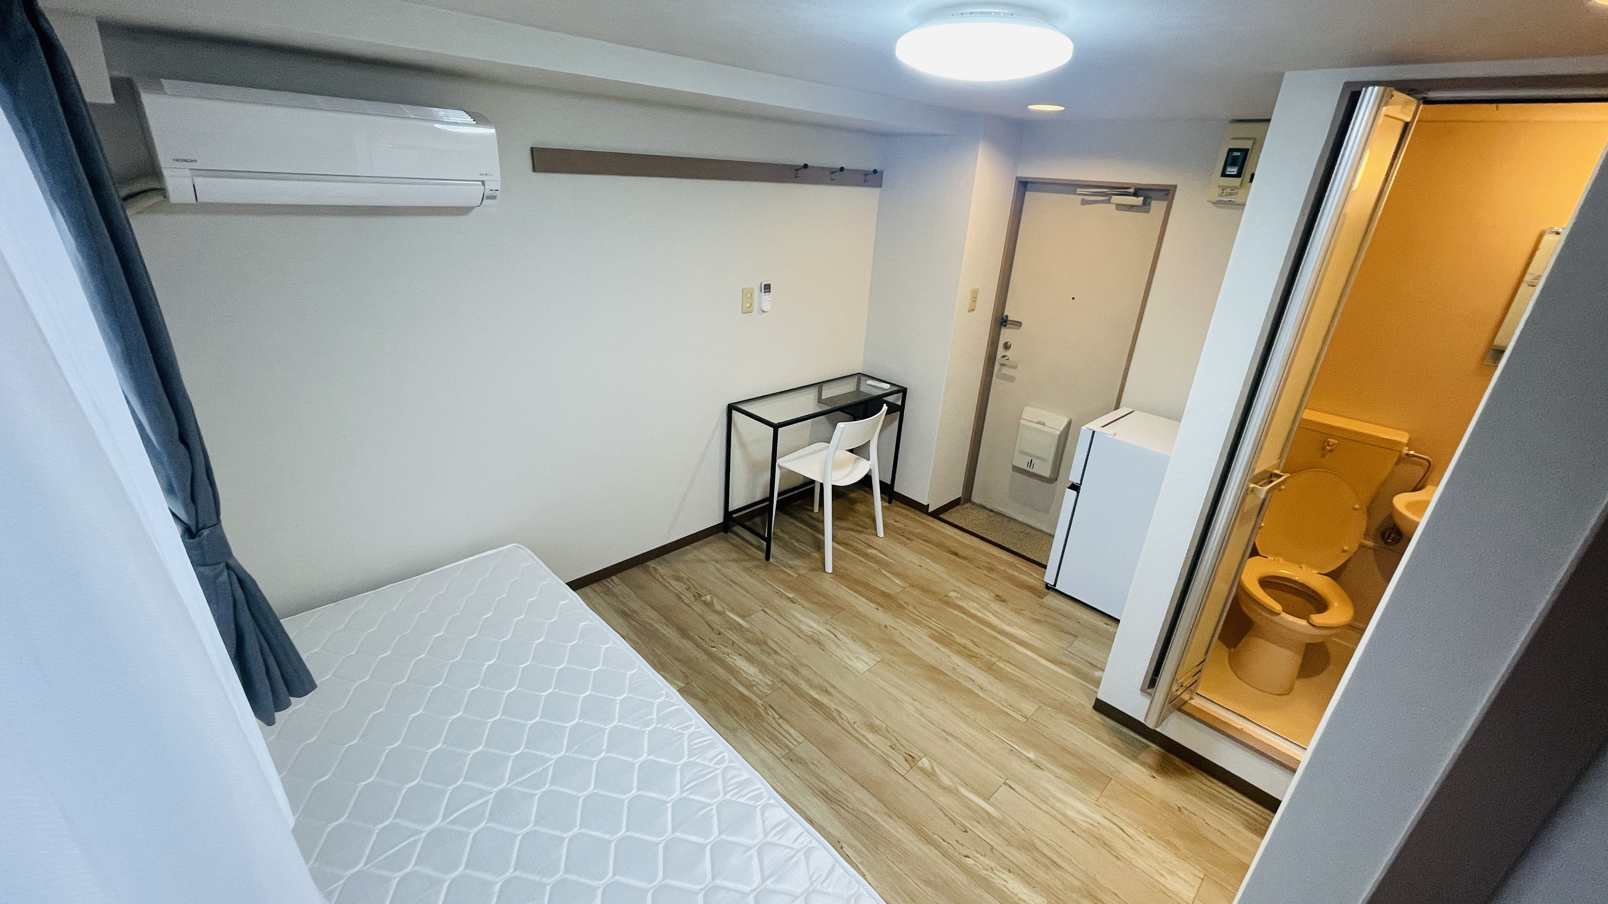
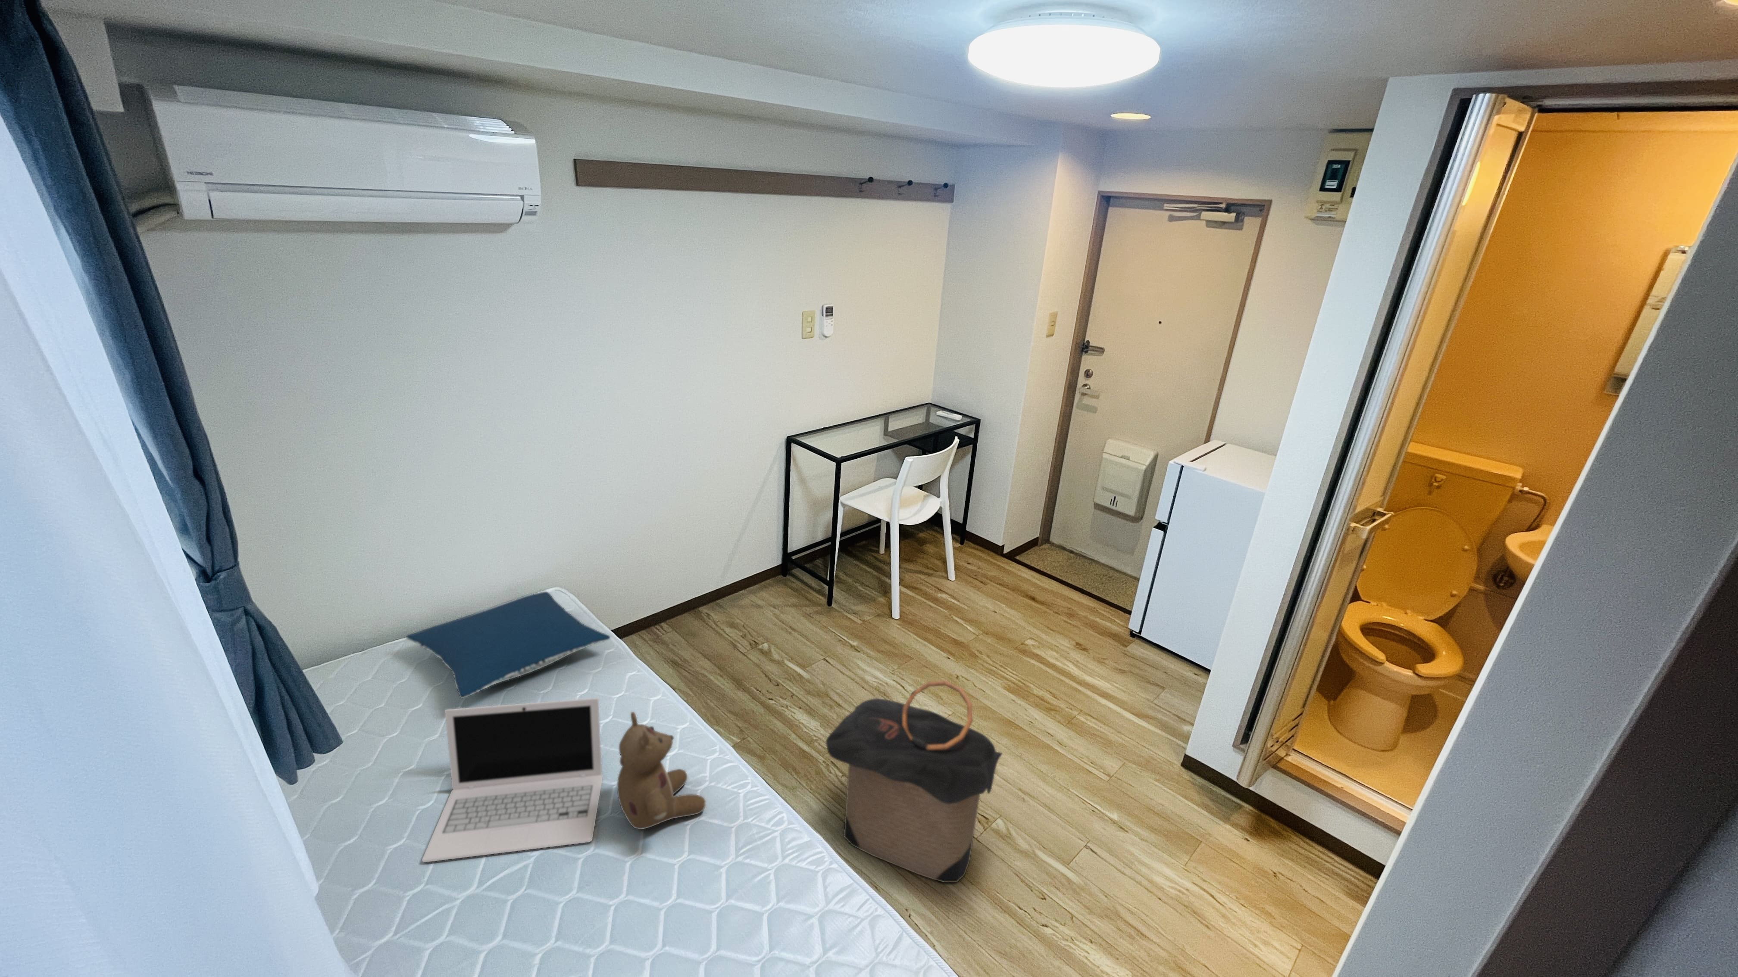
+ laundry hamper (910, 771)
+ stuffed bear (659, 765)
+ laptop (517, 774)
+ pillow (509, 637)
